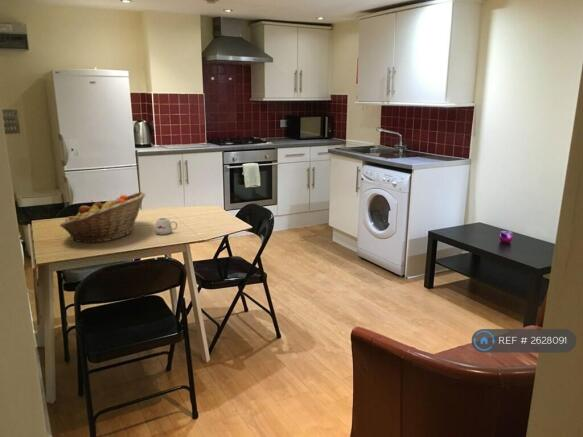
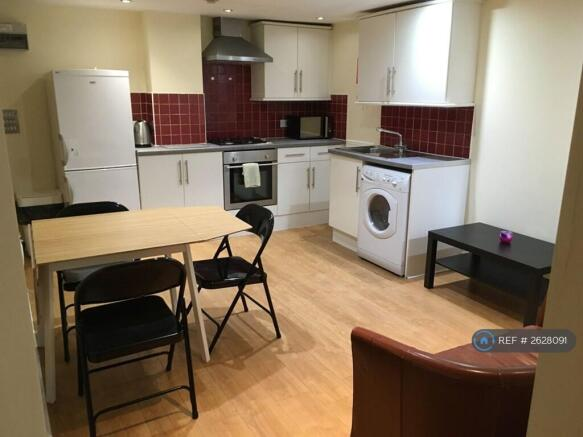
- mug (166, 225)
- fruit basket (105, 215)
